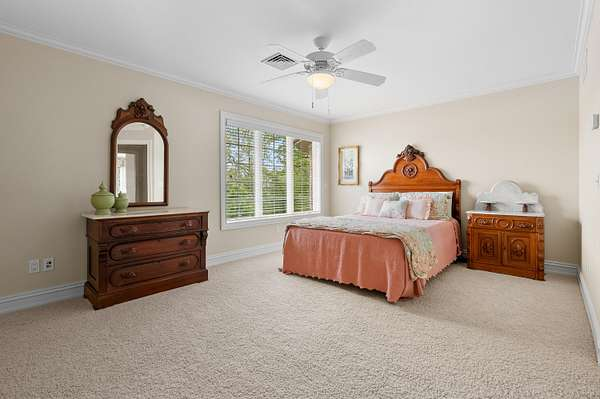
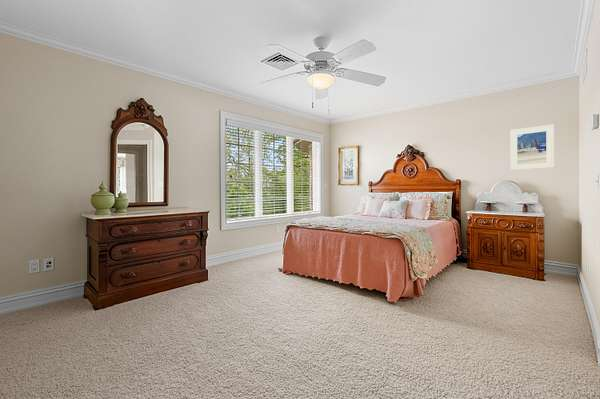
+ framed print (531, 148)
